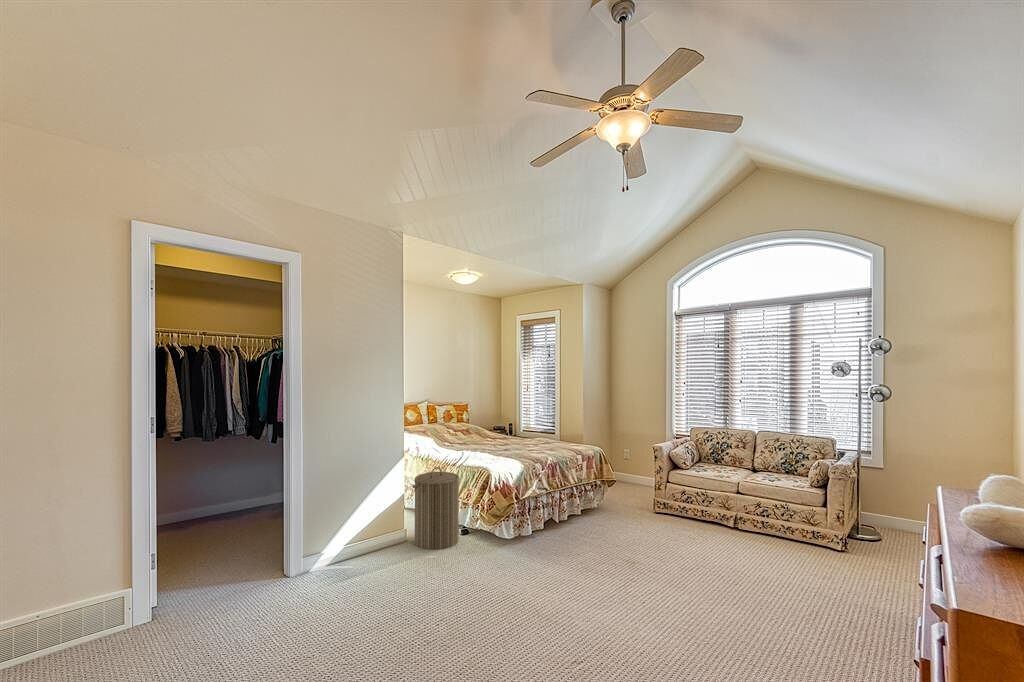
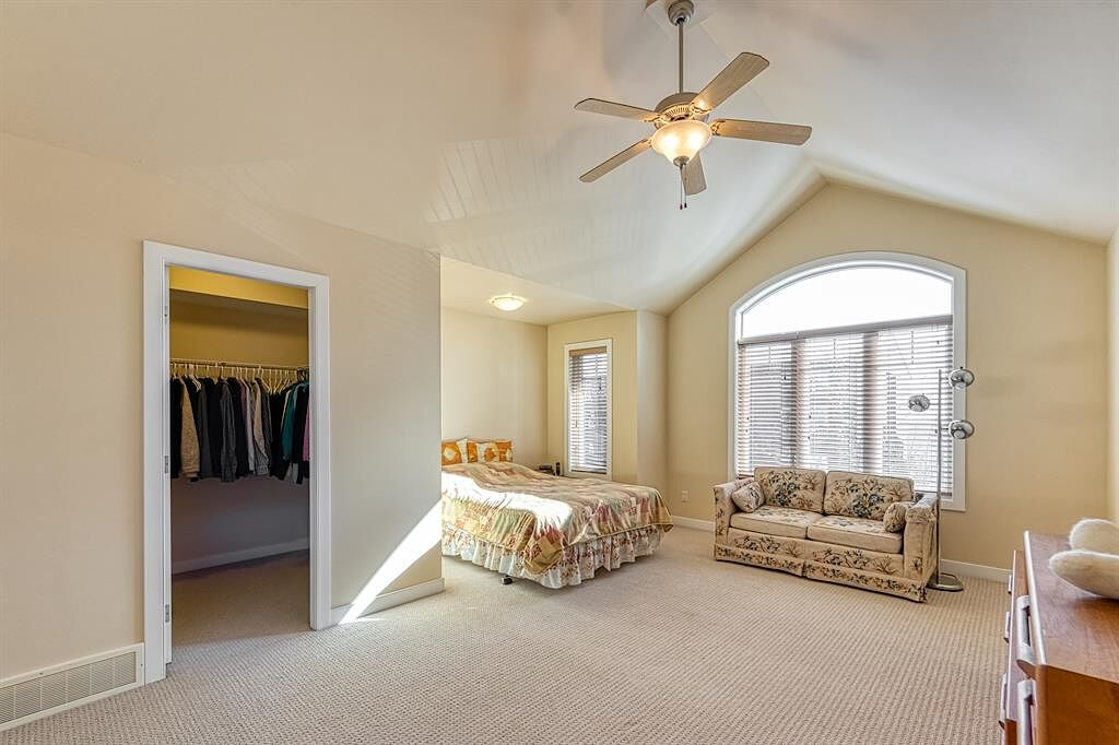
- laundry hamper (436, 504)
